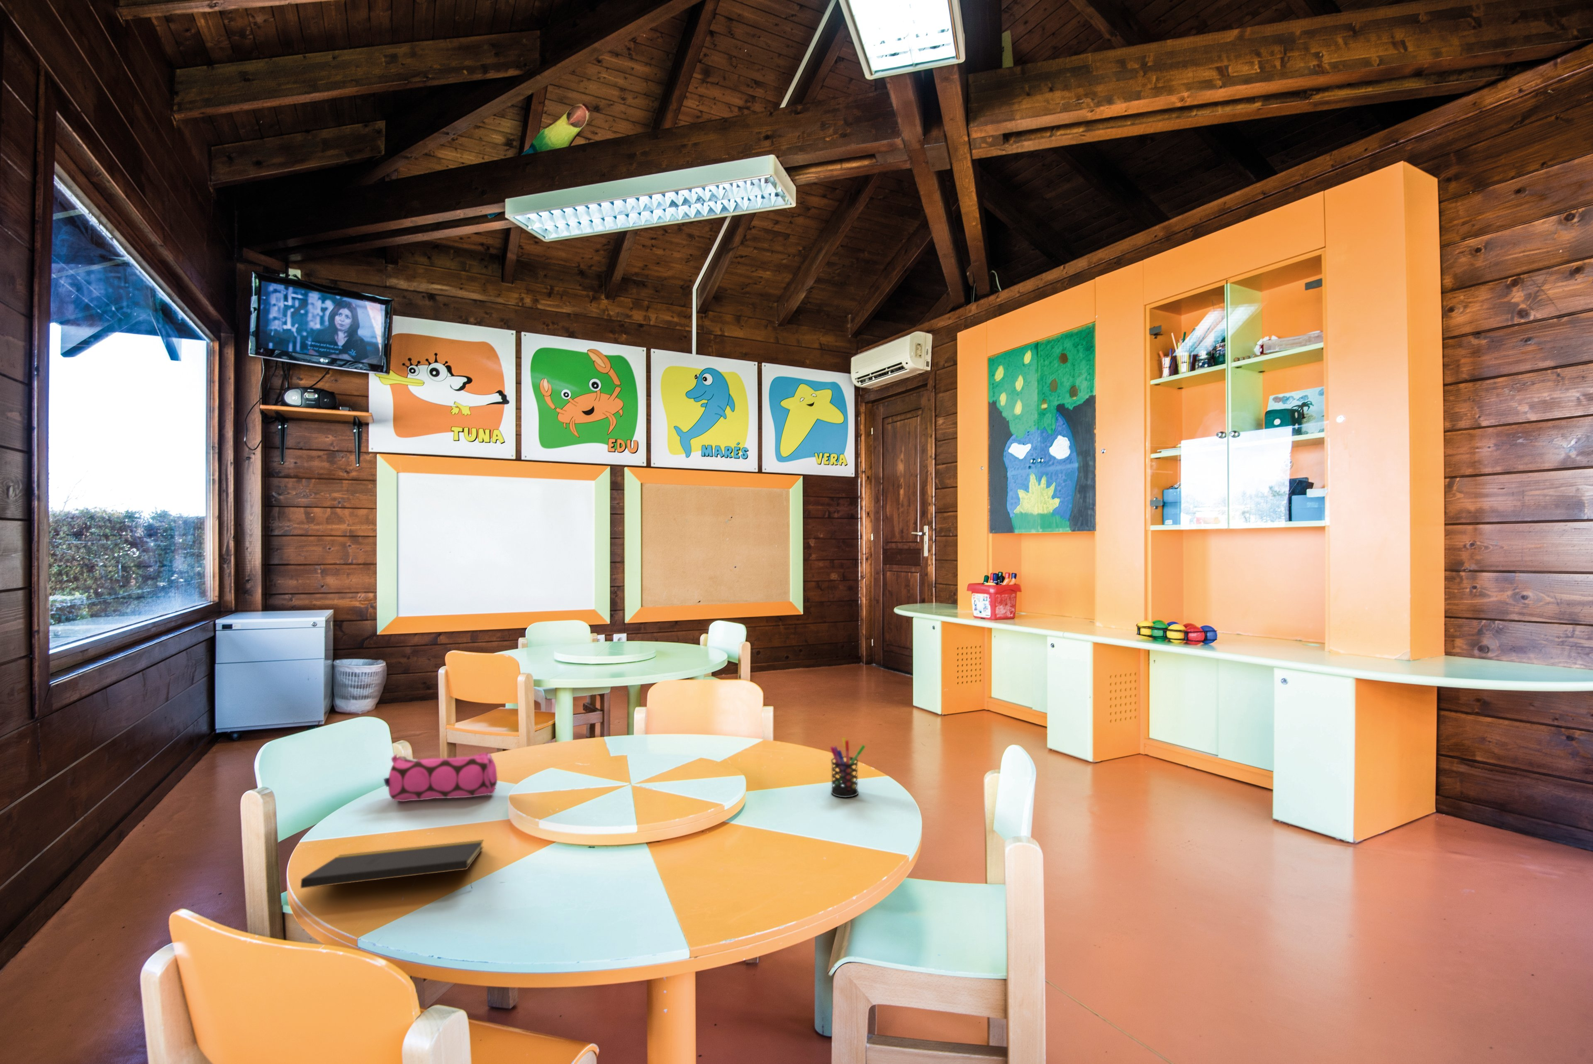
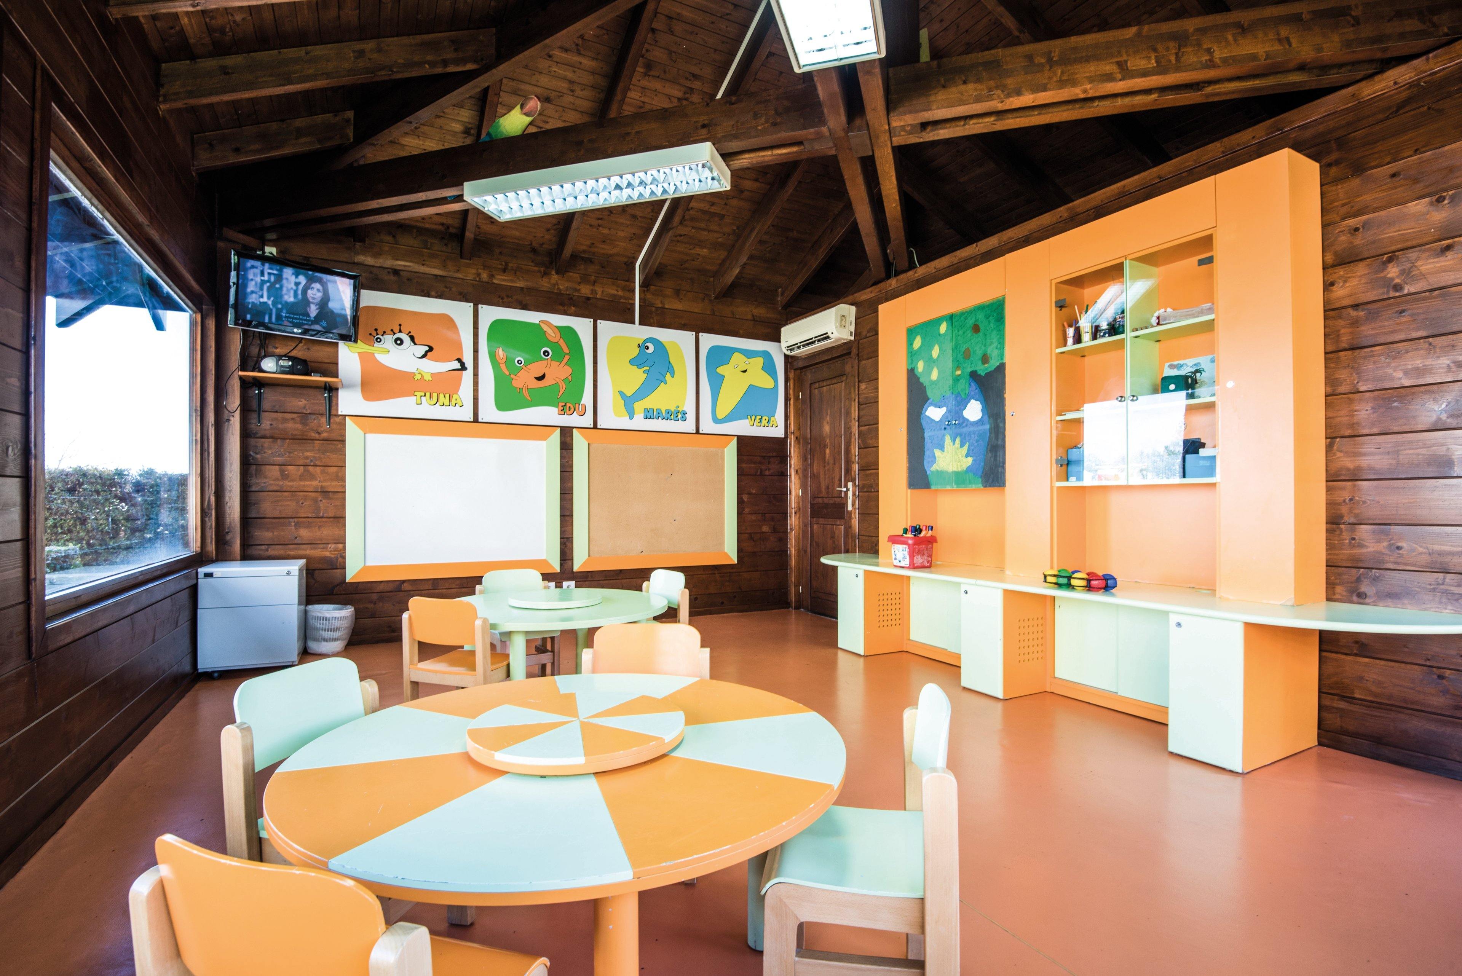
- notepad (400, 862)
- pencil case (444, 774)
- pen holder (848, 765)
